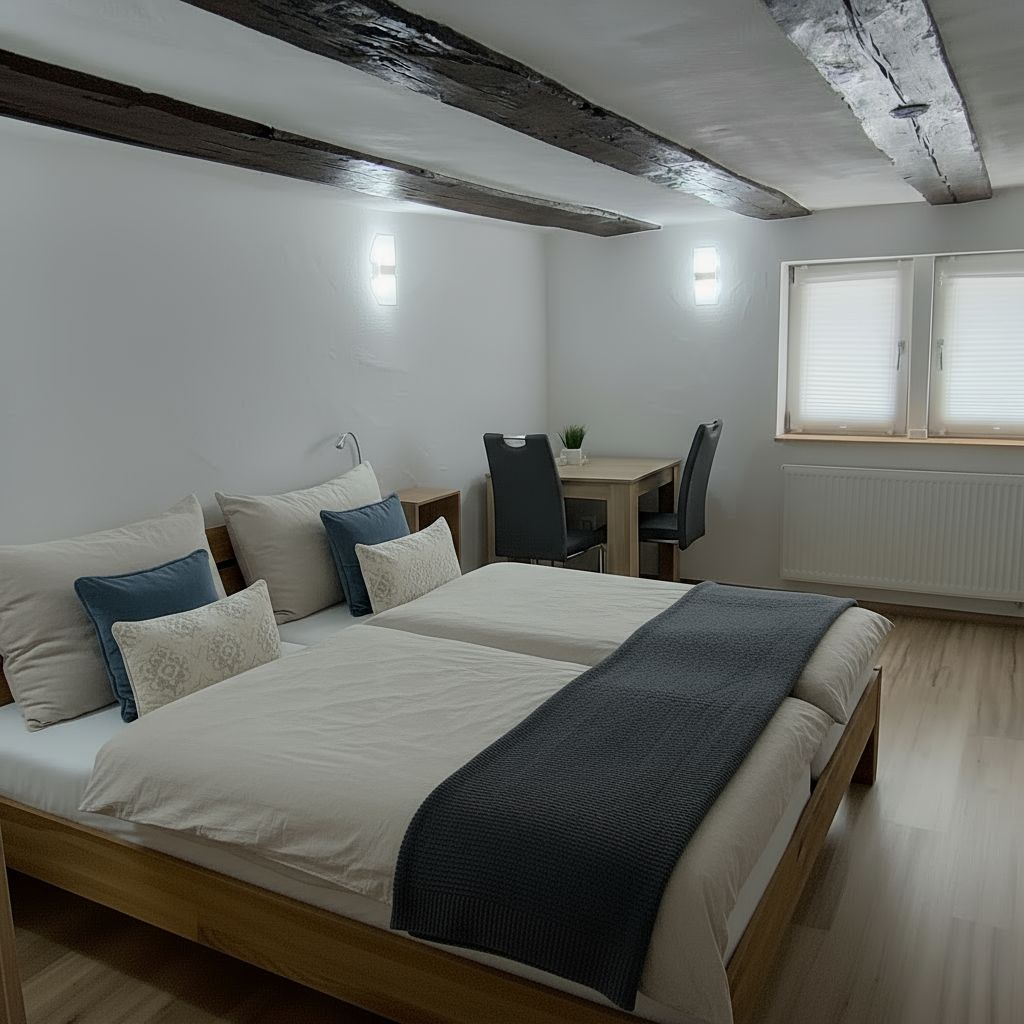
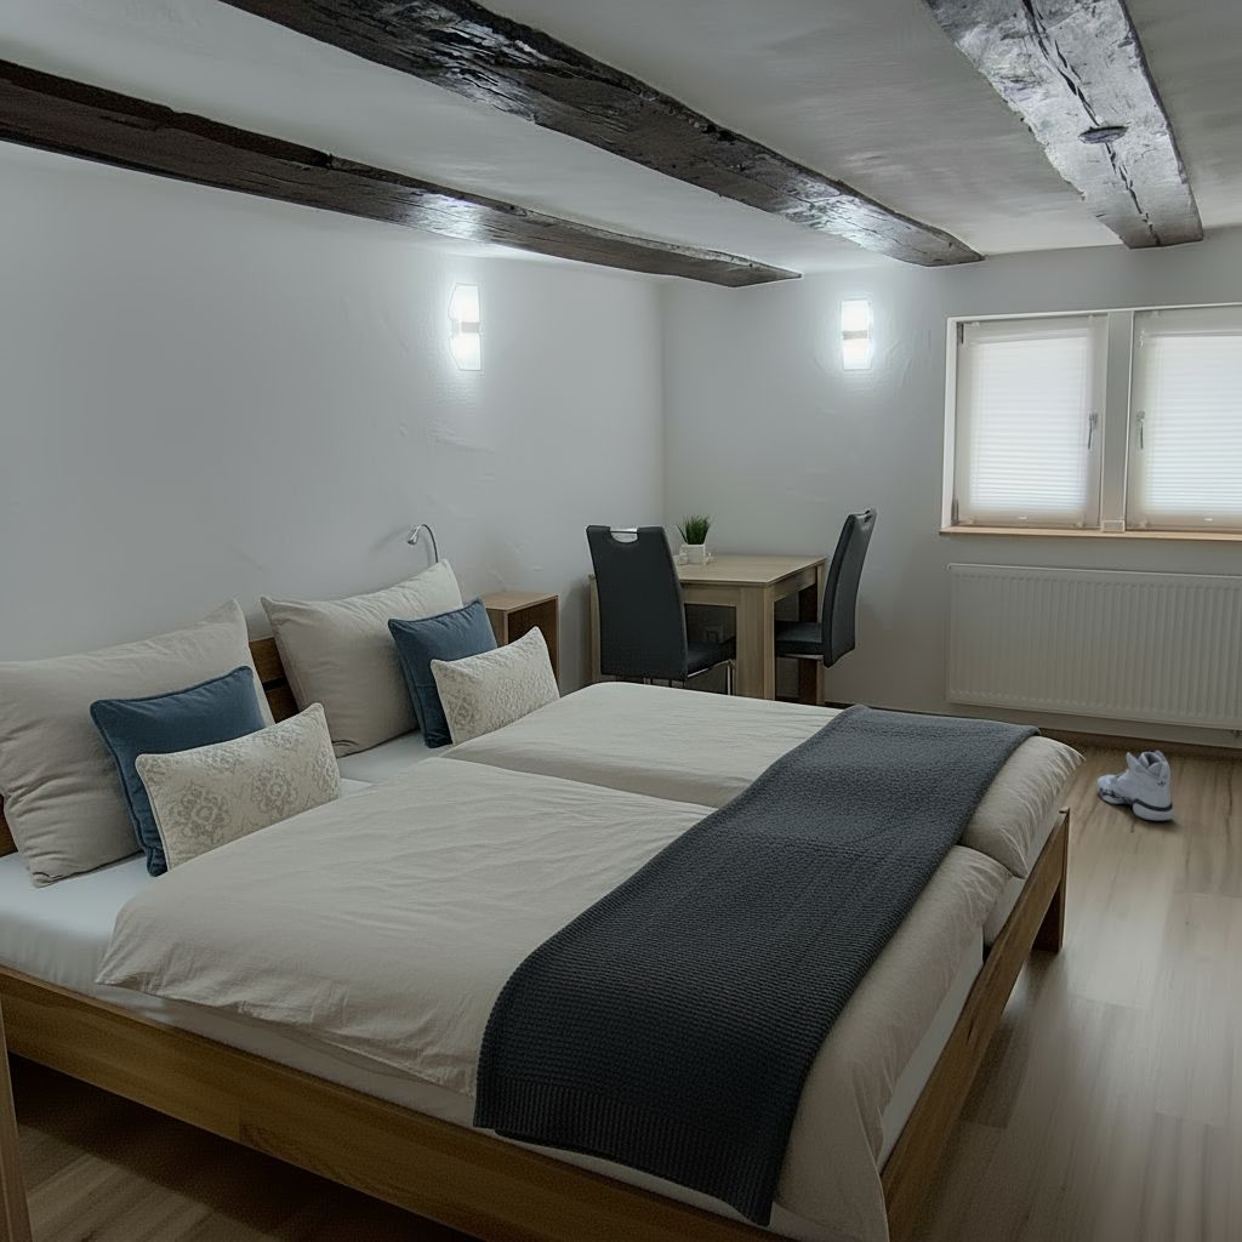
+ sneaker (1134, 777)
